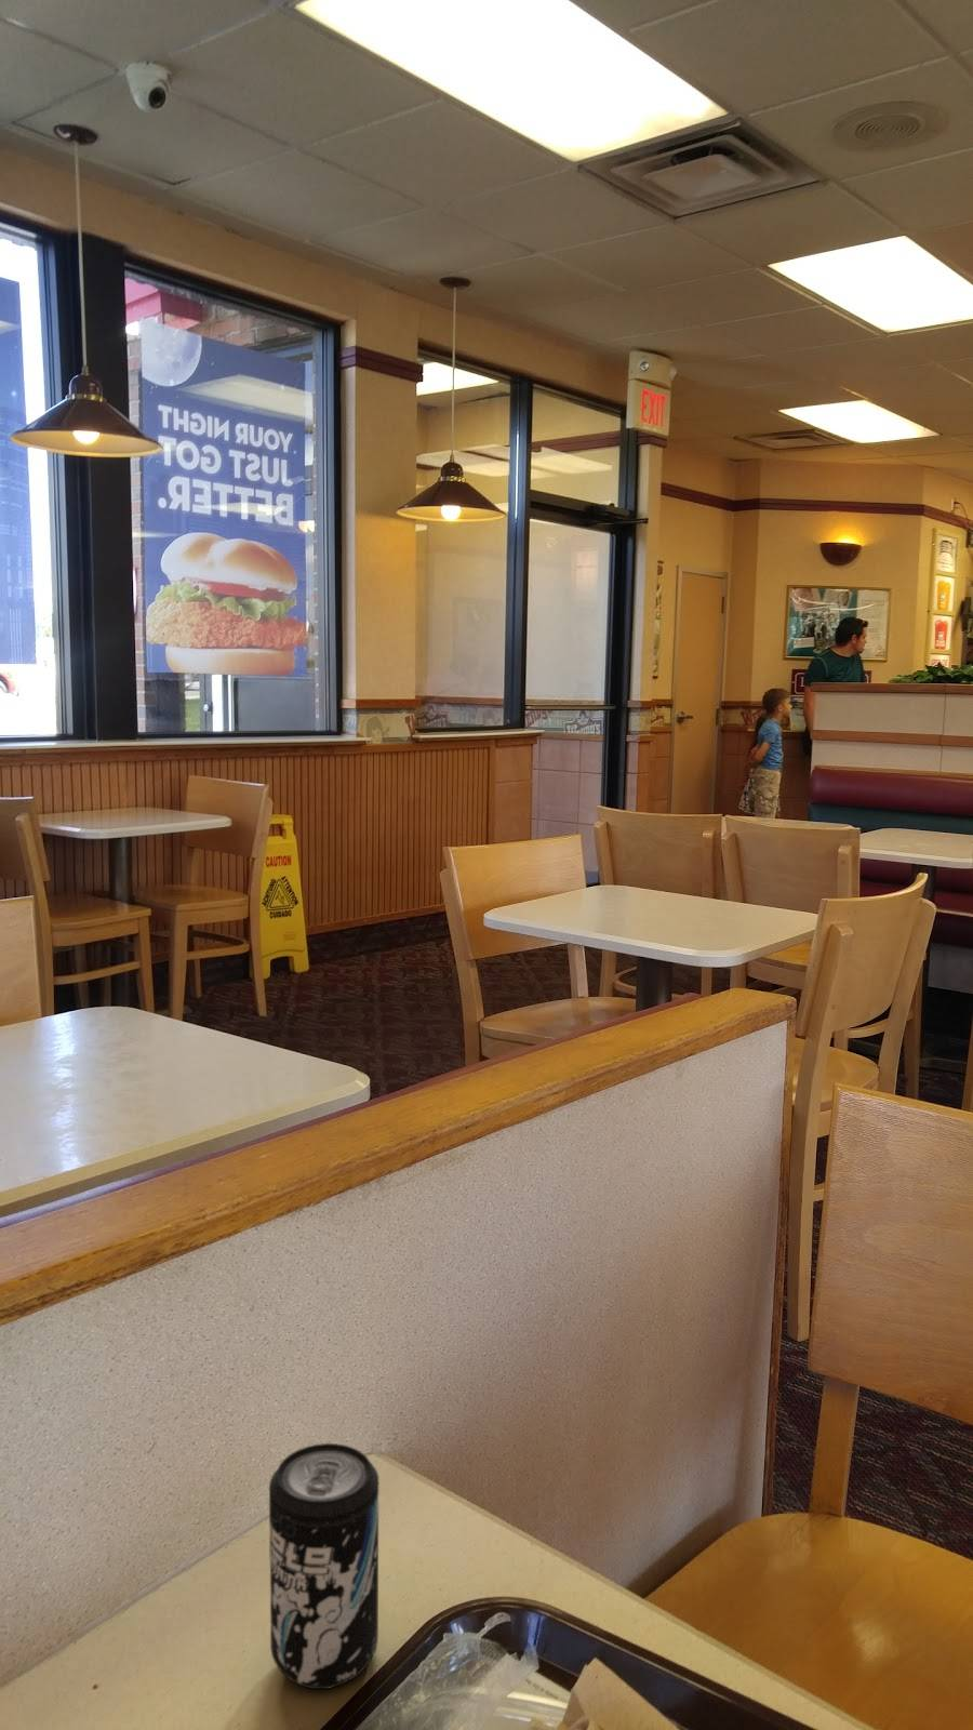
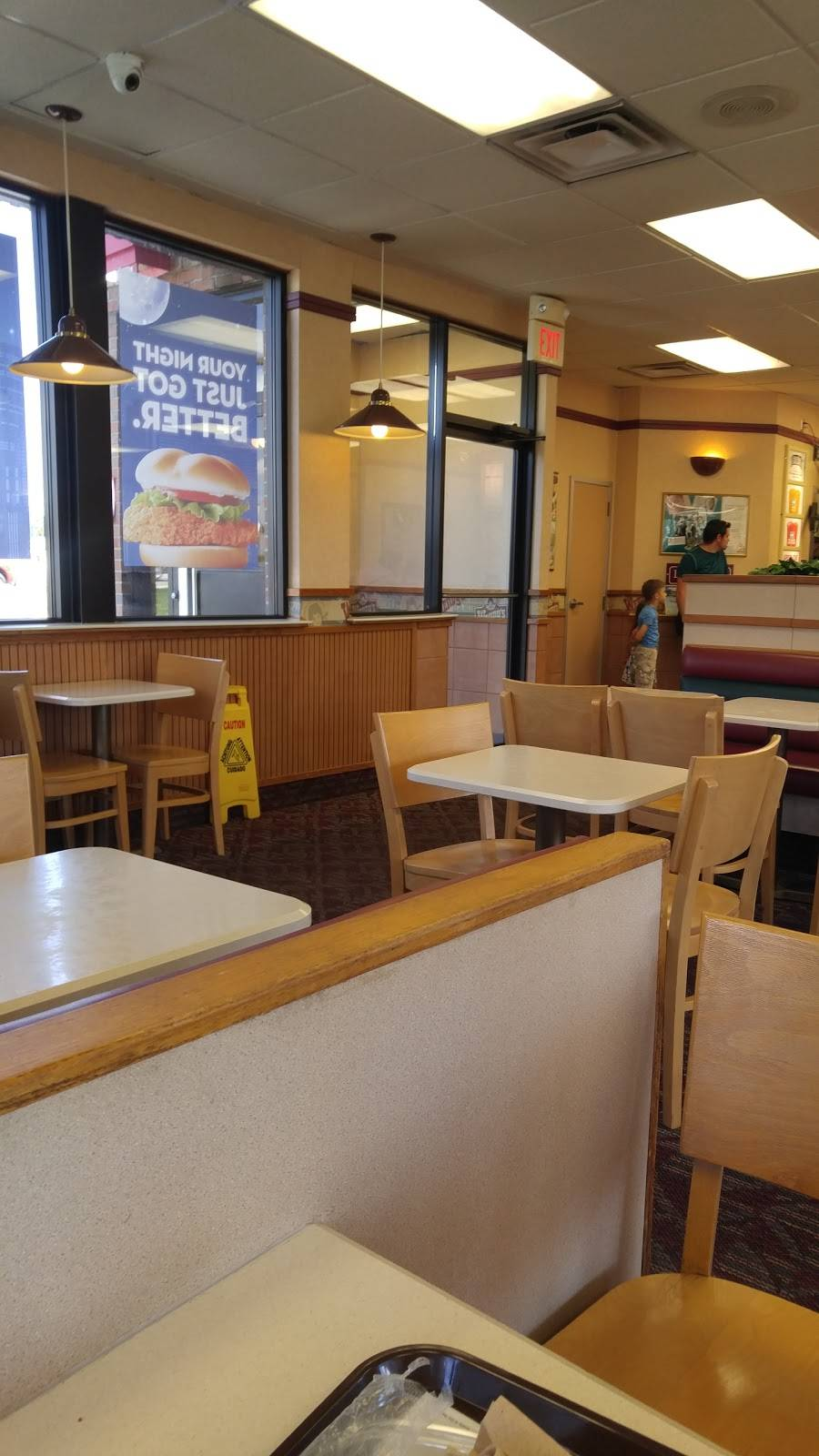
- beverage can (324, 1565)
